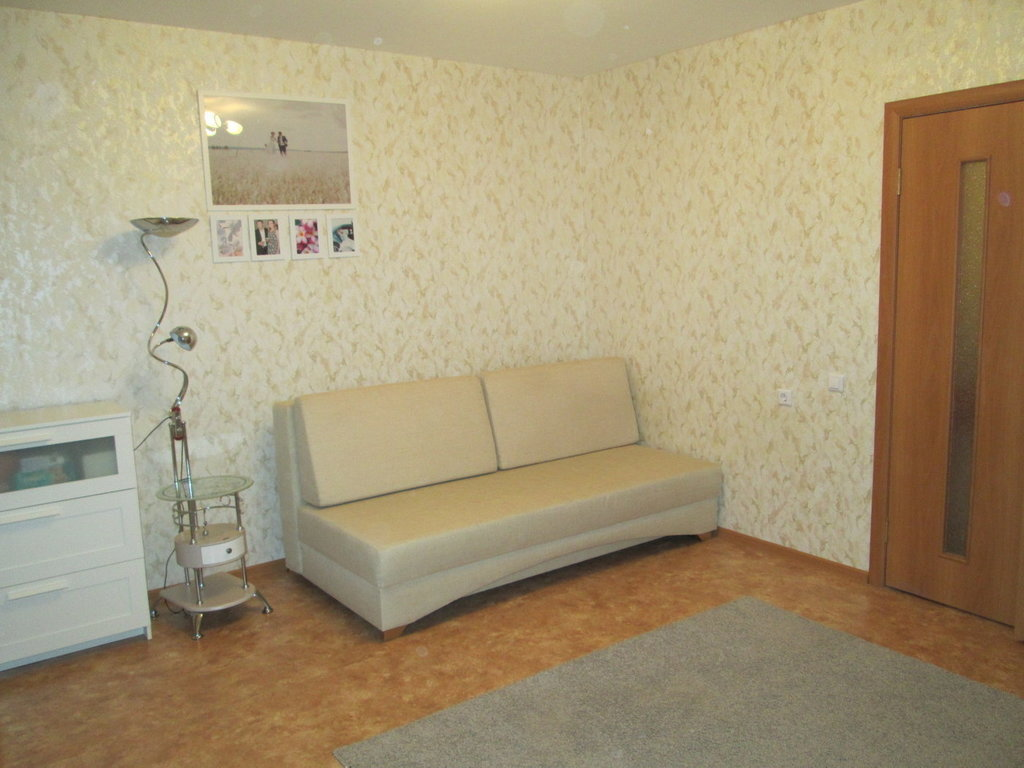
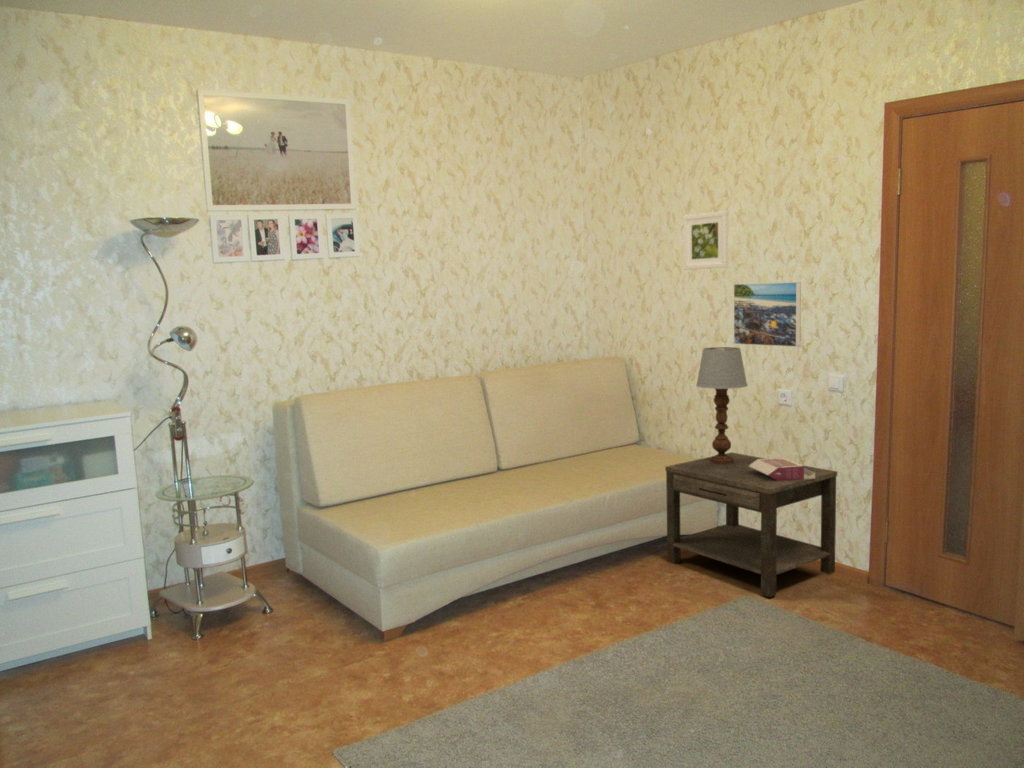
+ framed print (705, 241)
+ table lamp (721, 405)
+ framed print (765, 314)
+ book (781, 468)
+ side table (745, 526)
